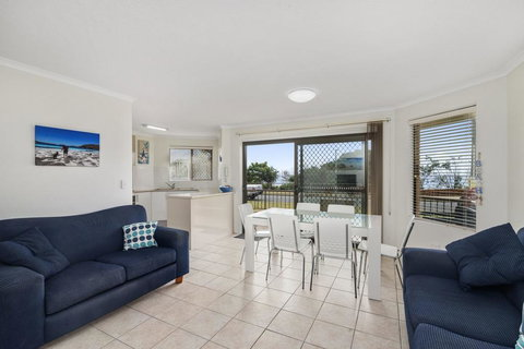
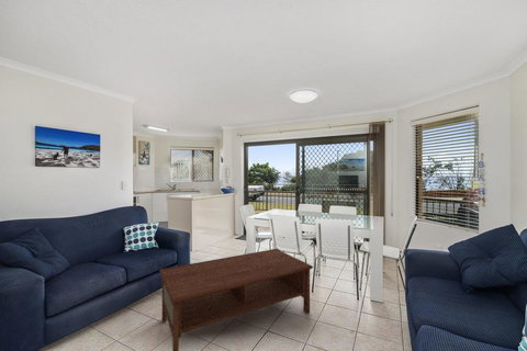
+ coffee table (237, 291)
